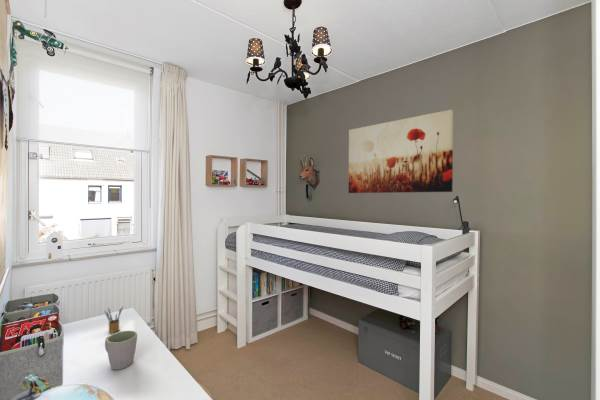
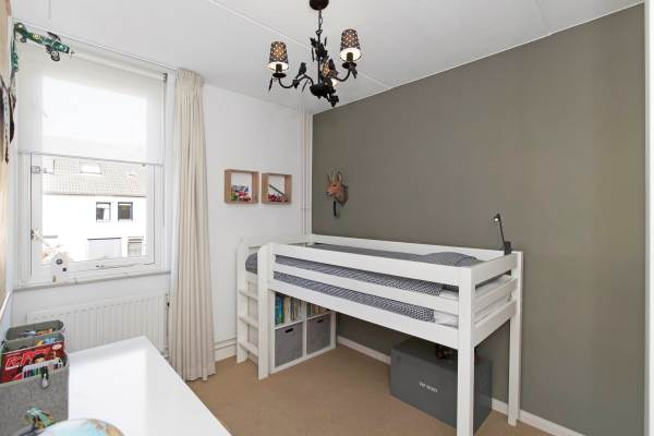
- pencil box (115, 318)
- mug (118, 349)
- wall art (394, 156)
